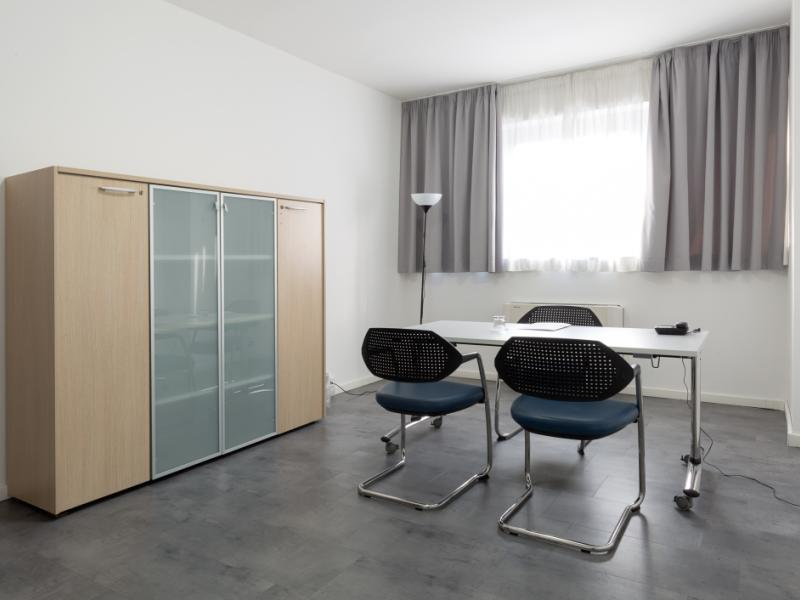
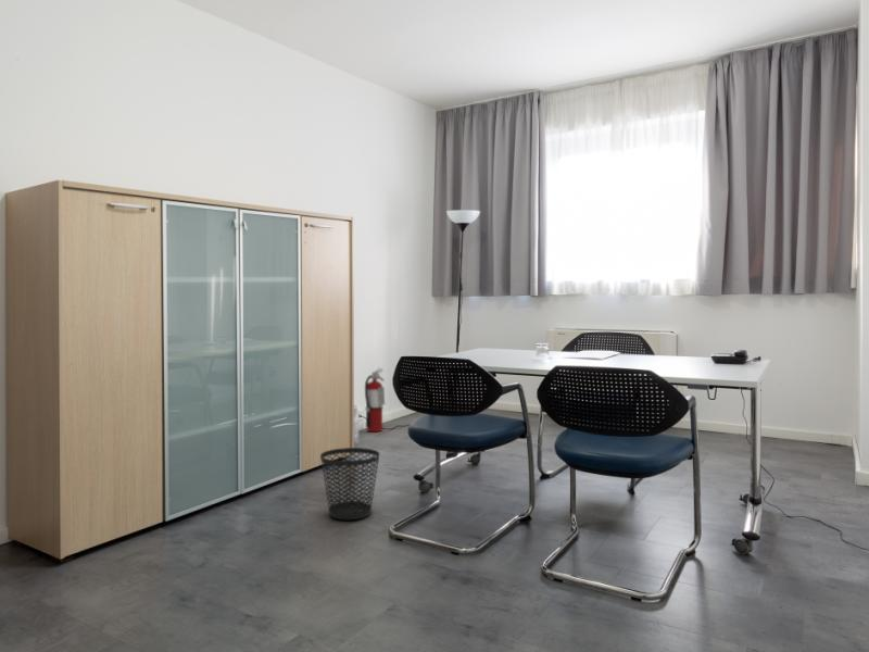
+ fire extinguisher (374, 399)
+ wastebasket (350, 484)
